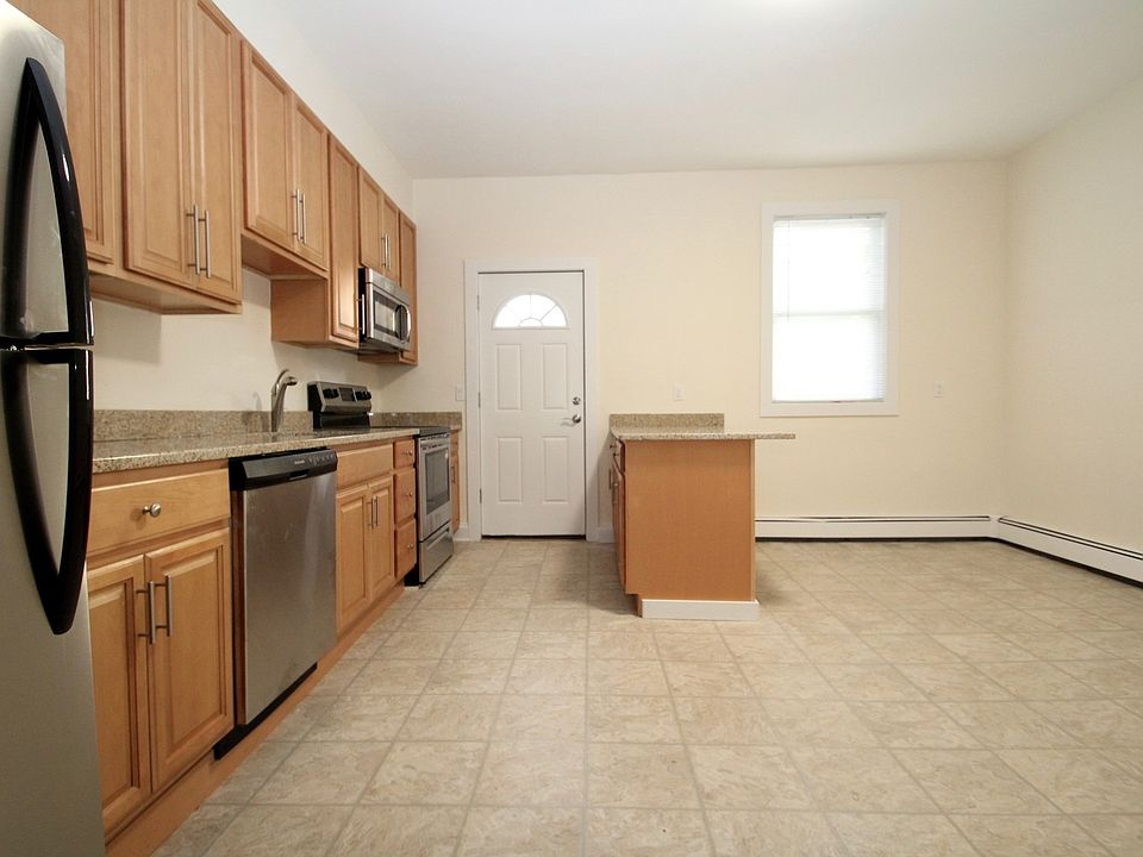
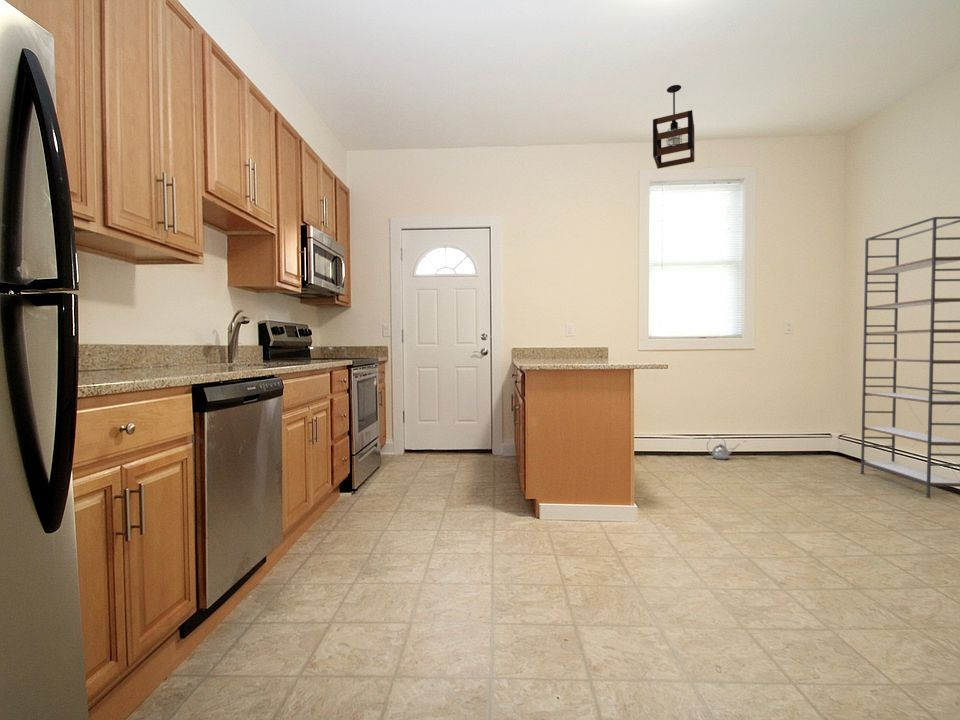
+ pendant light (674, 123)
+ watering can (726, 448)
+ shelving unit (911, 359)
